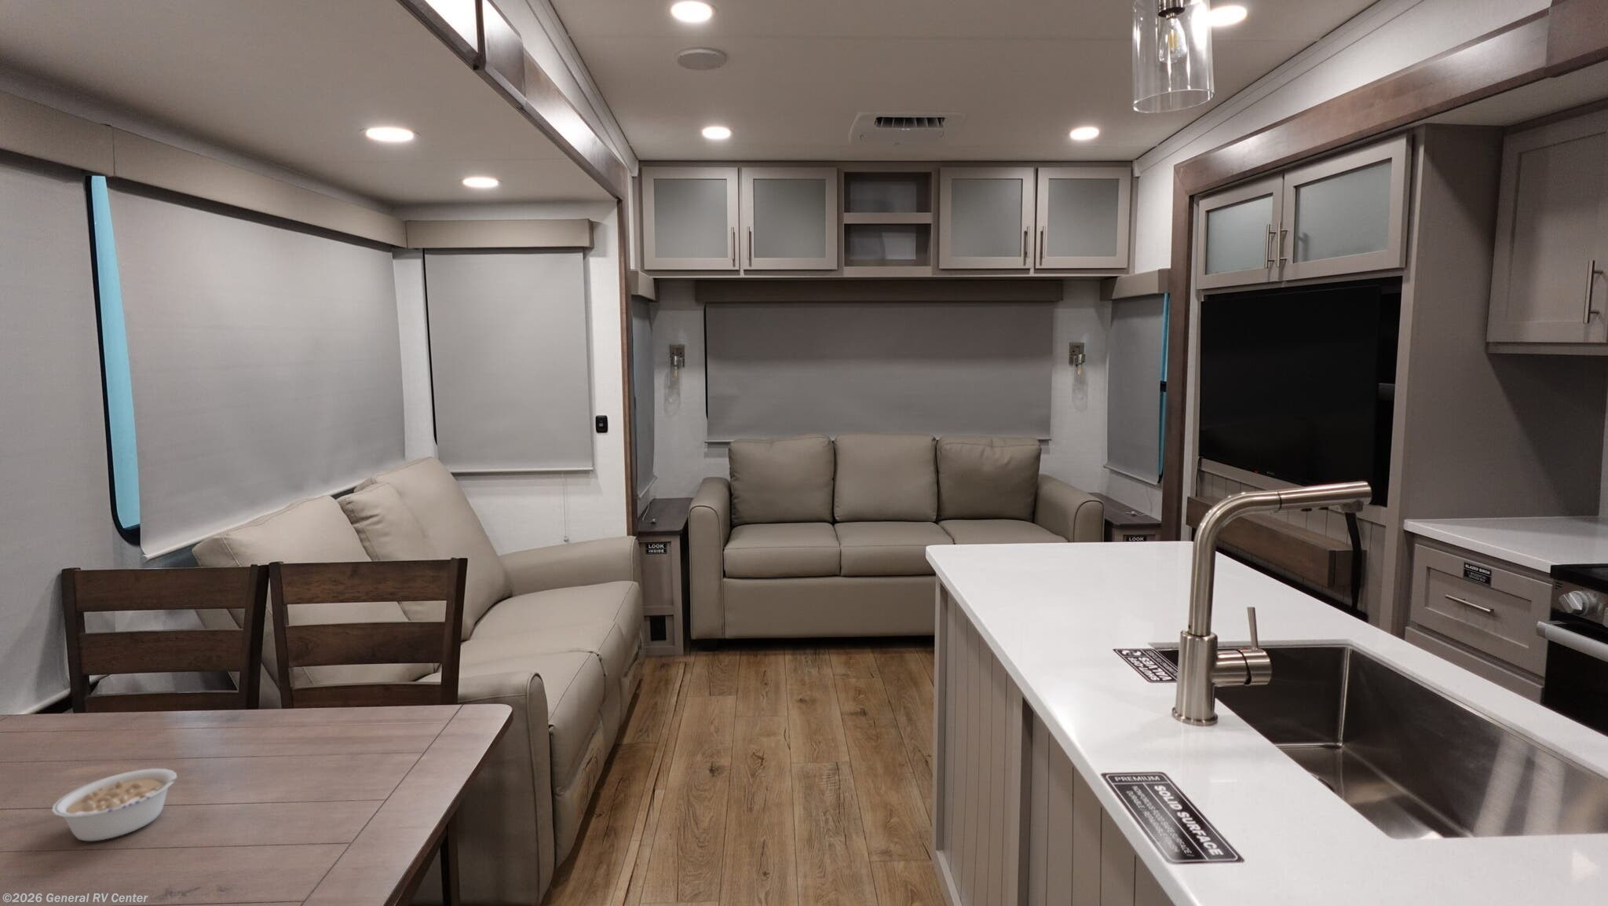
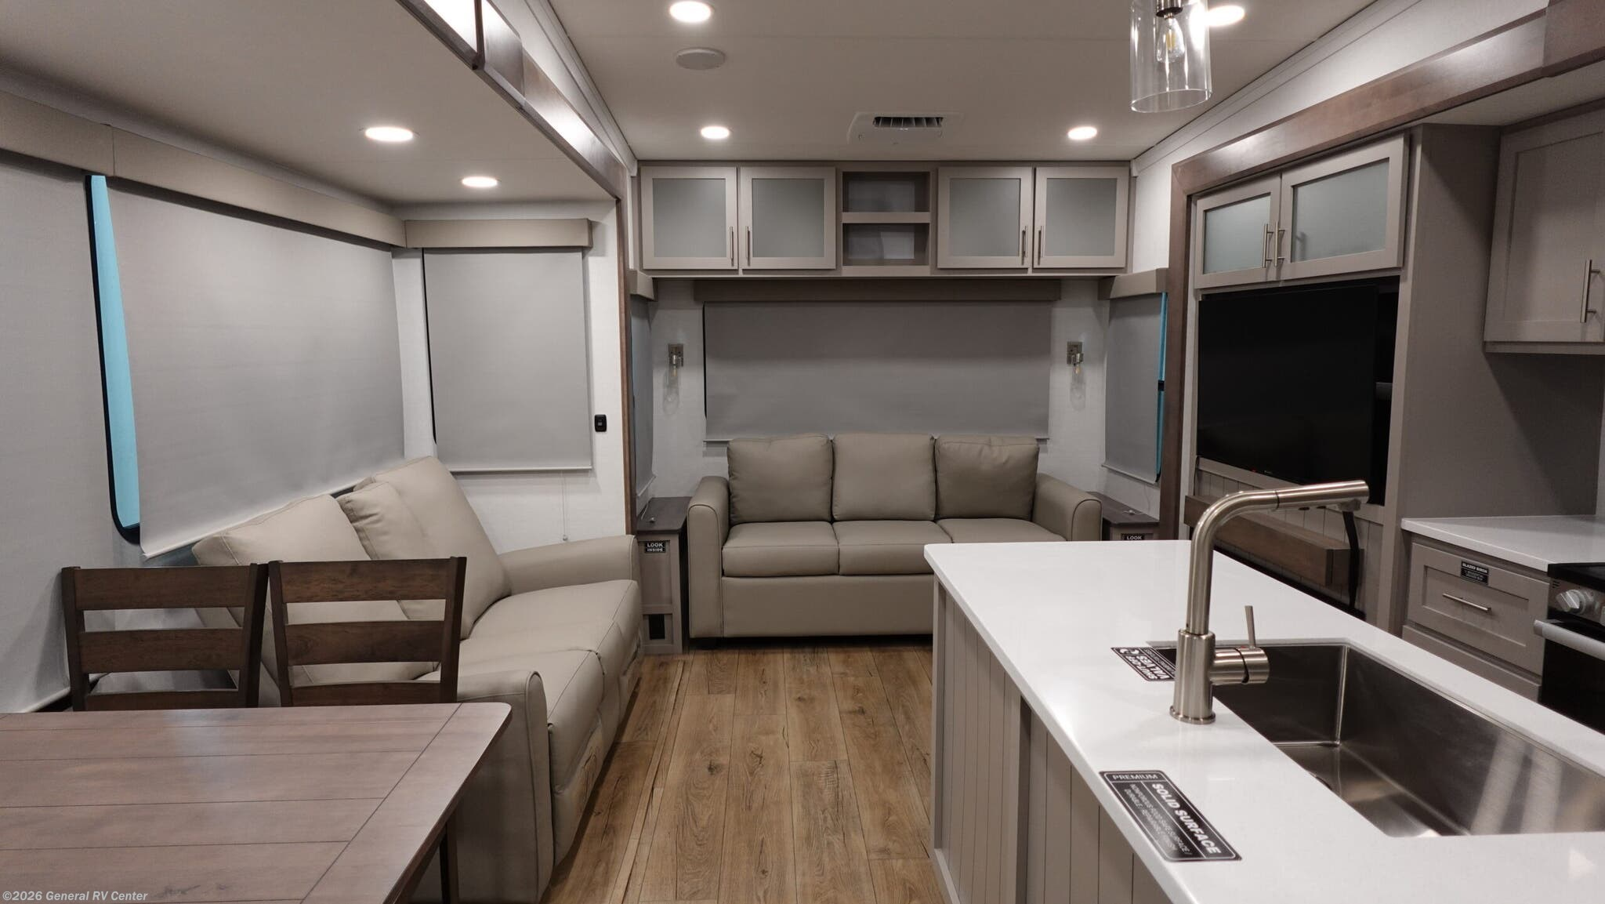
- legume (123, 801)
